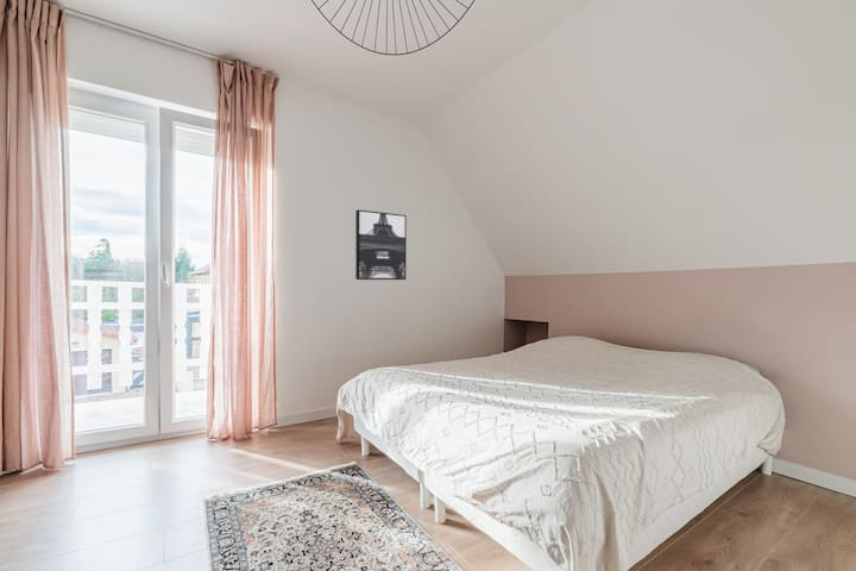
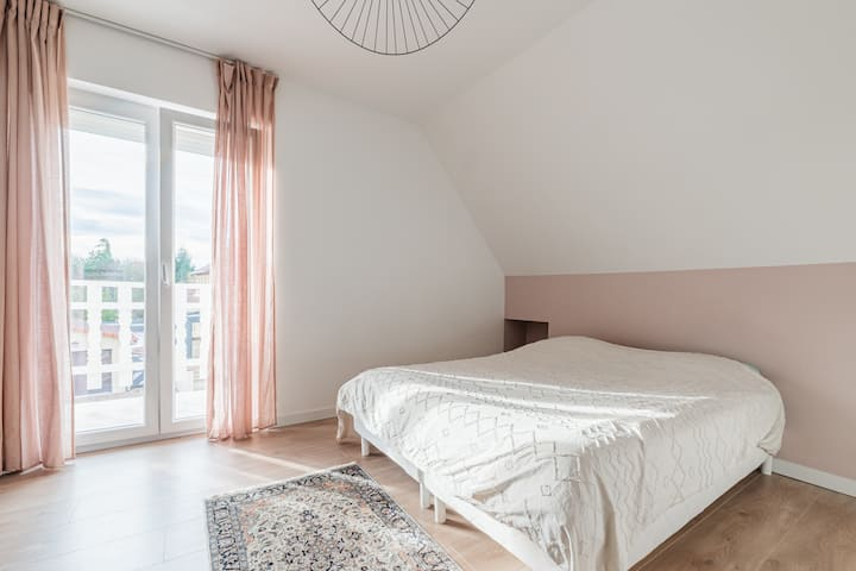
- wall art (382, 246)
